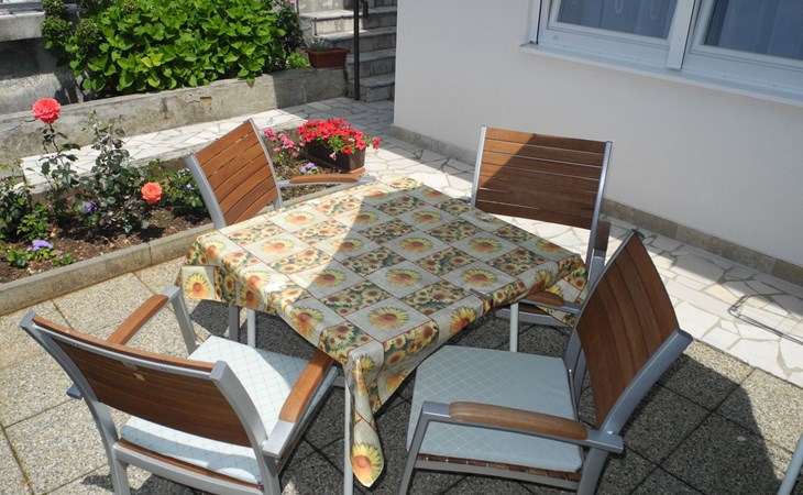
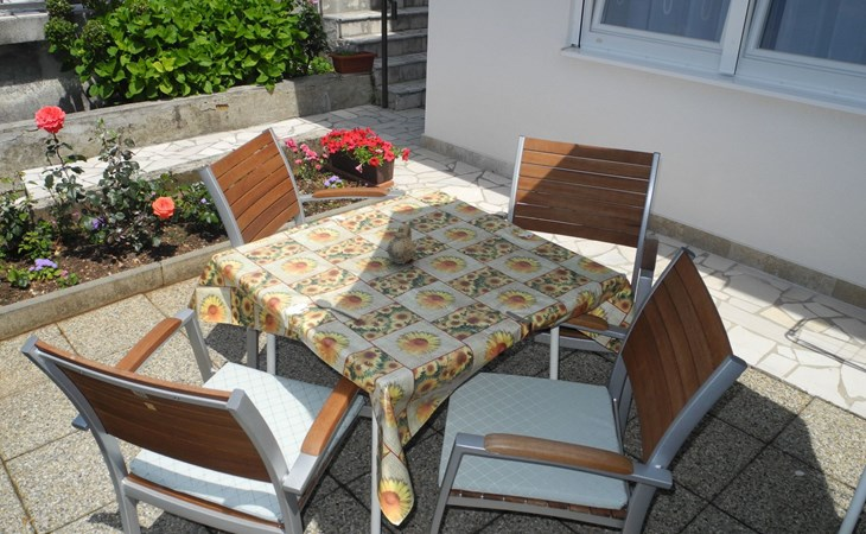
+ teapot (401, 243)
+ spoon (338, 309)
